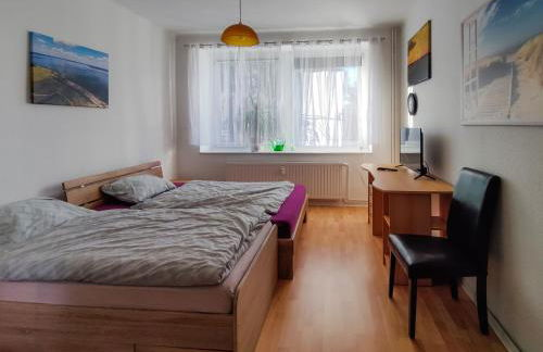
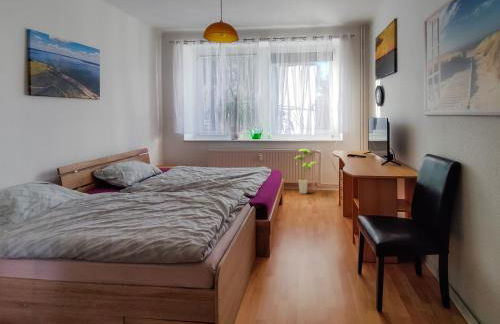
+ house plant (306, 171)
